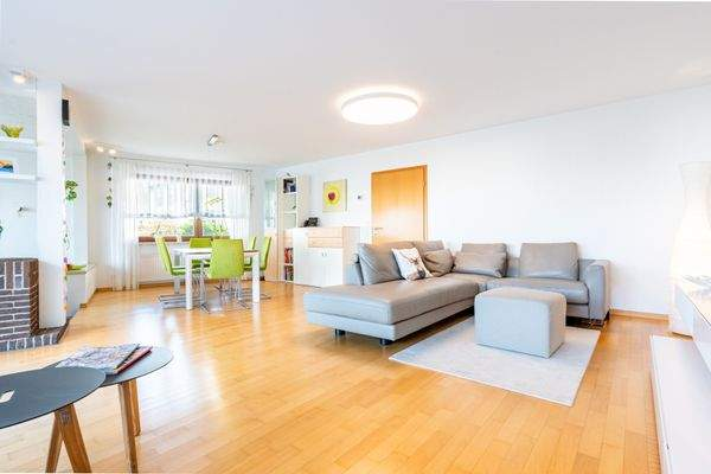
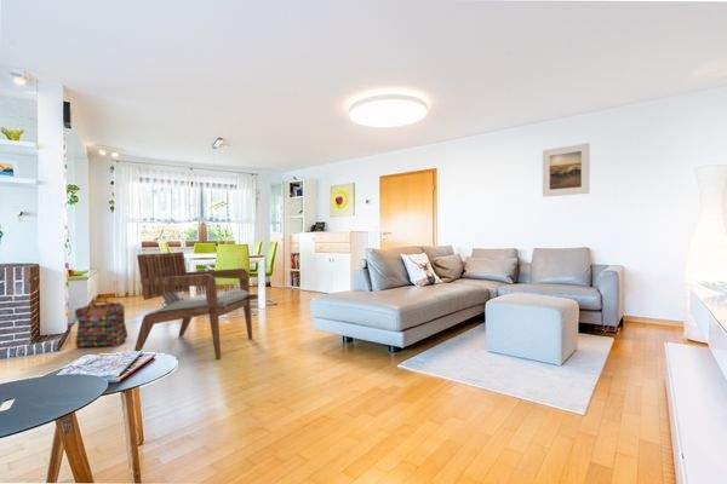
+ armchair (200, 299)
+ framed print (565, 171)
+ backpack (101, 319)
